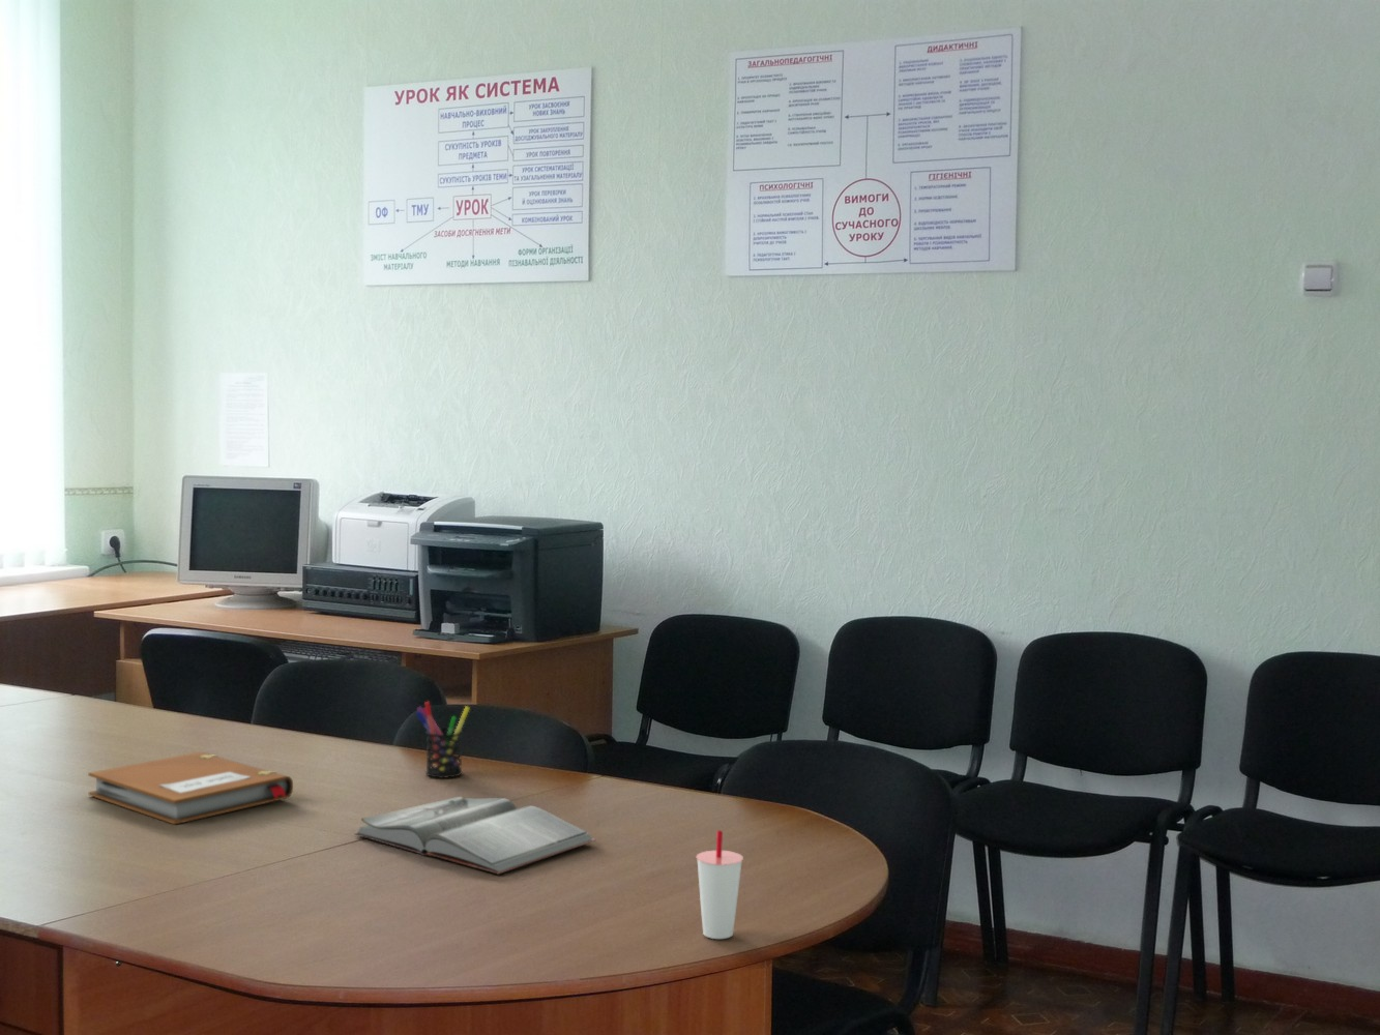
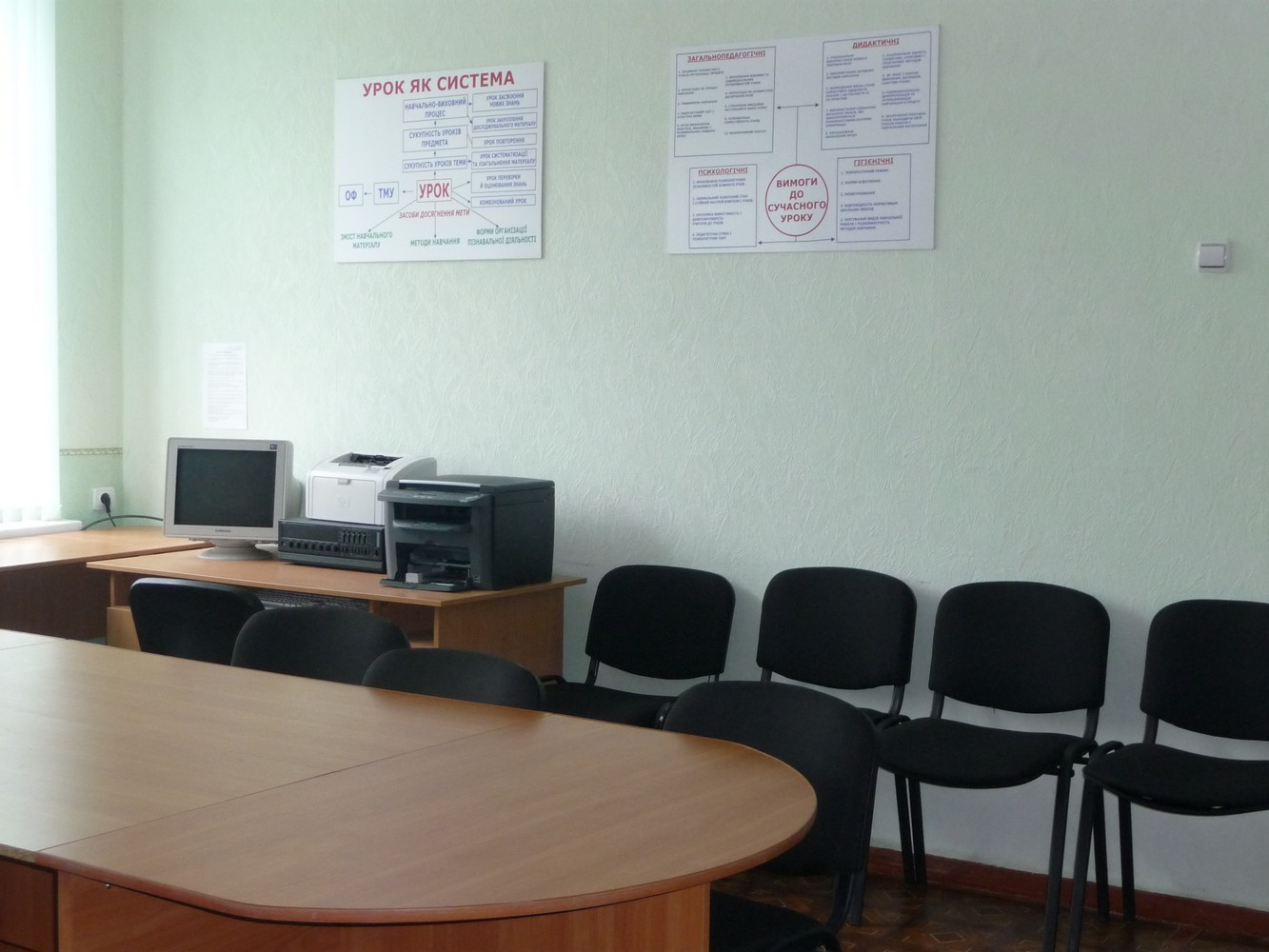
- cup (719, 882)
- hardback book (474, 827)
- notebook (194, 786)
- pen holder (443, 738)
